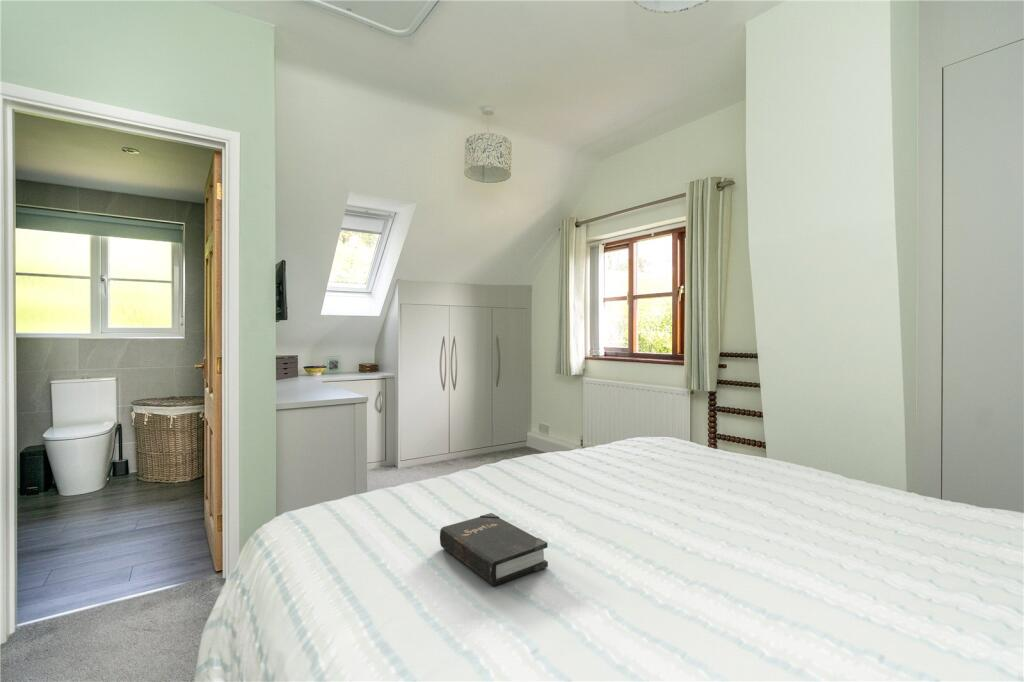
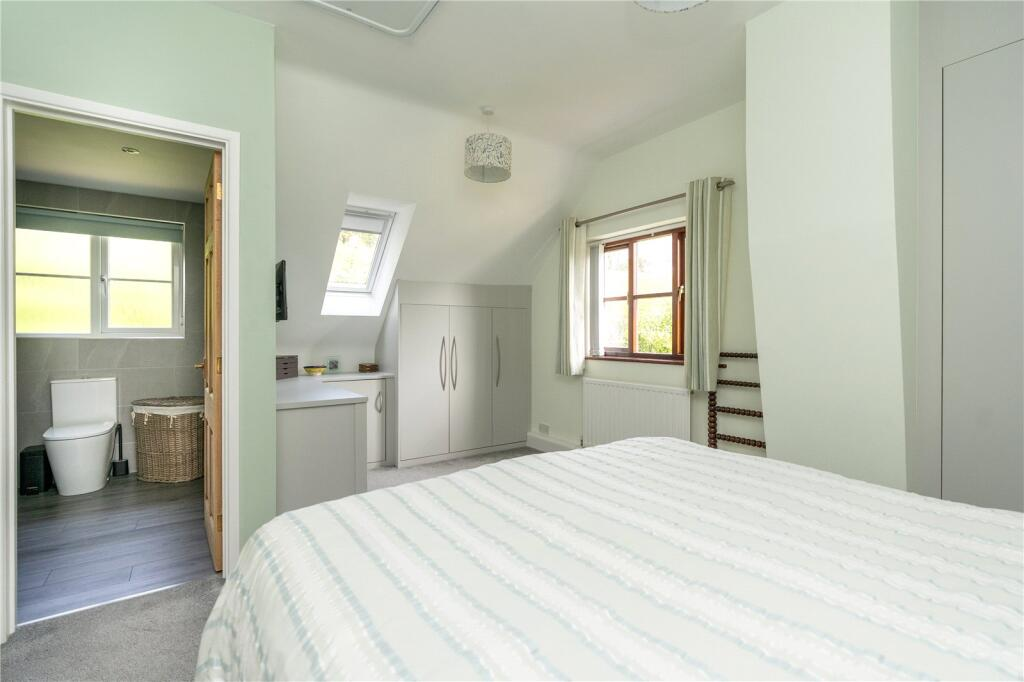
- hardback book (491, 545)
